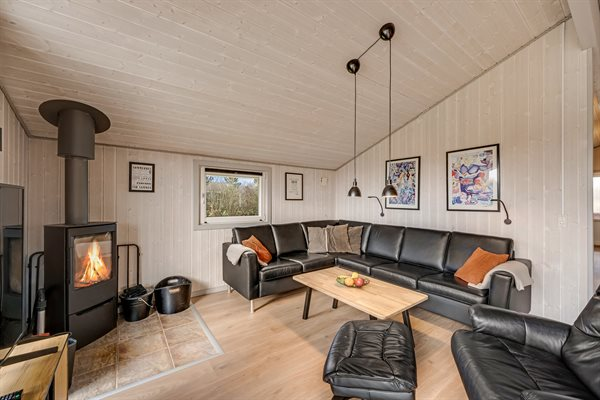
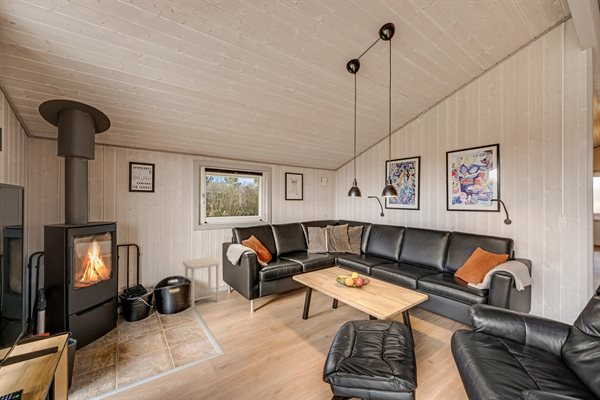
+ side table (208, 280)
